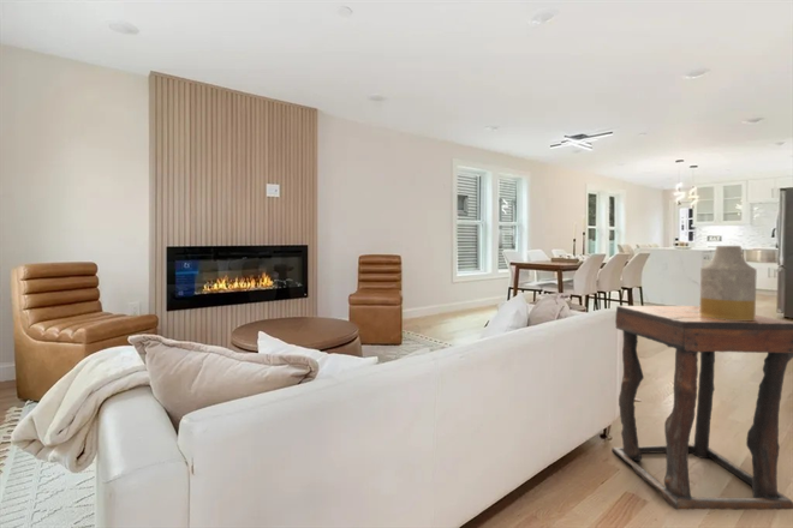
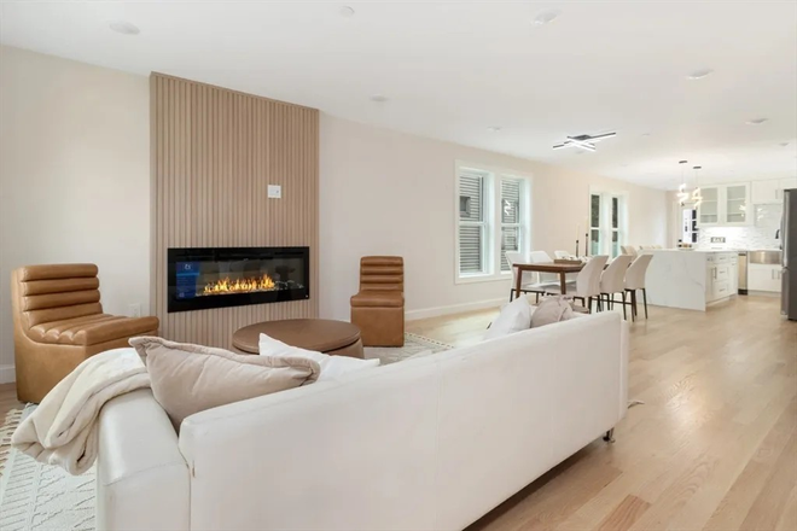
- vase (727, 280)
- side table (694, 394)
